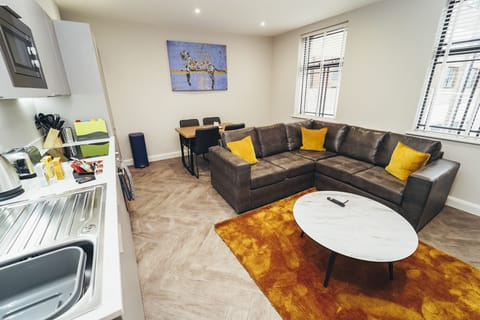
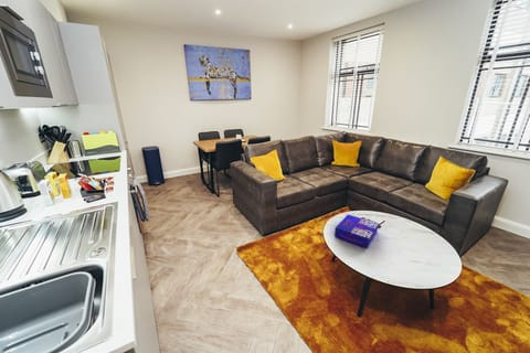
+ board game (357, 229)
